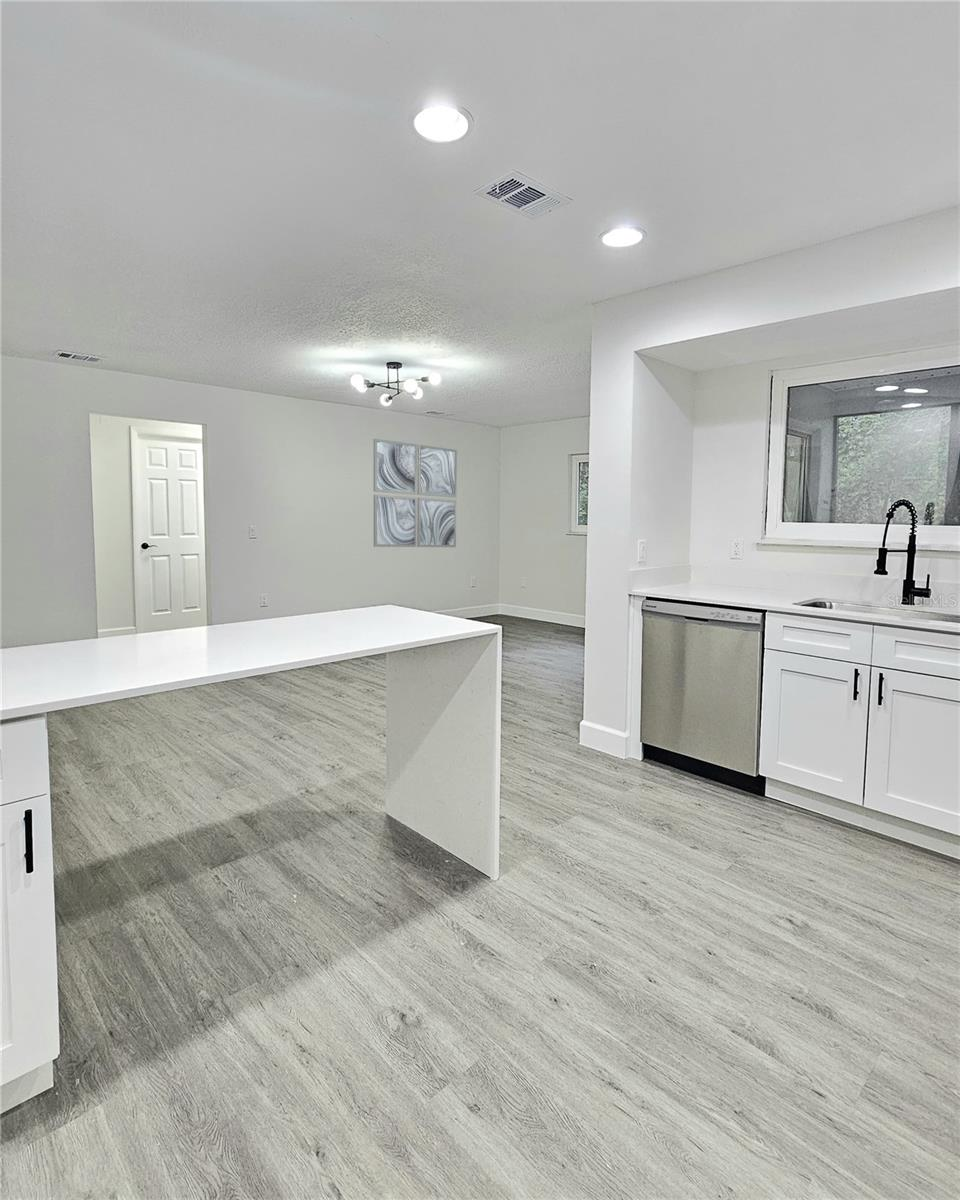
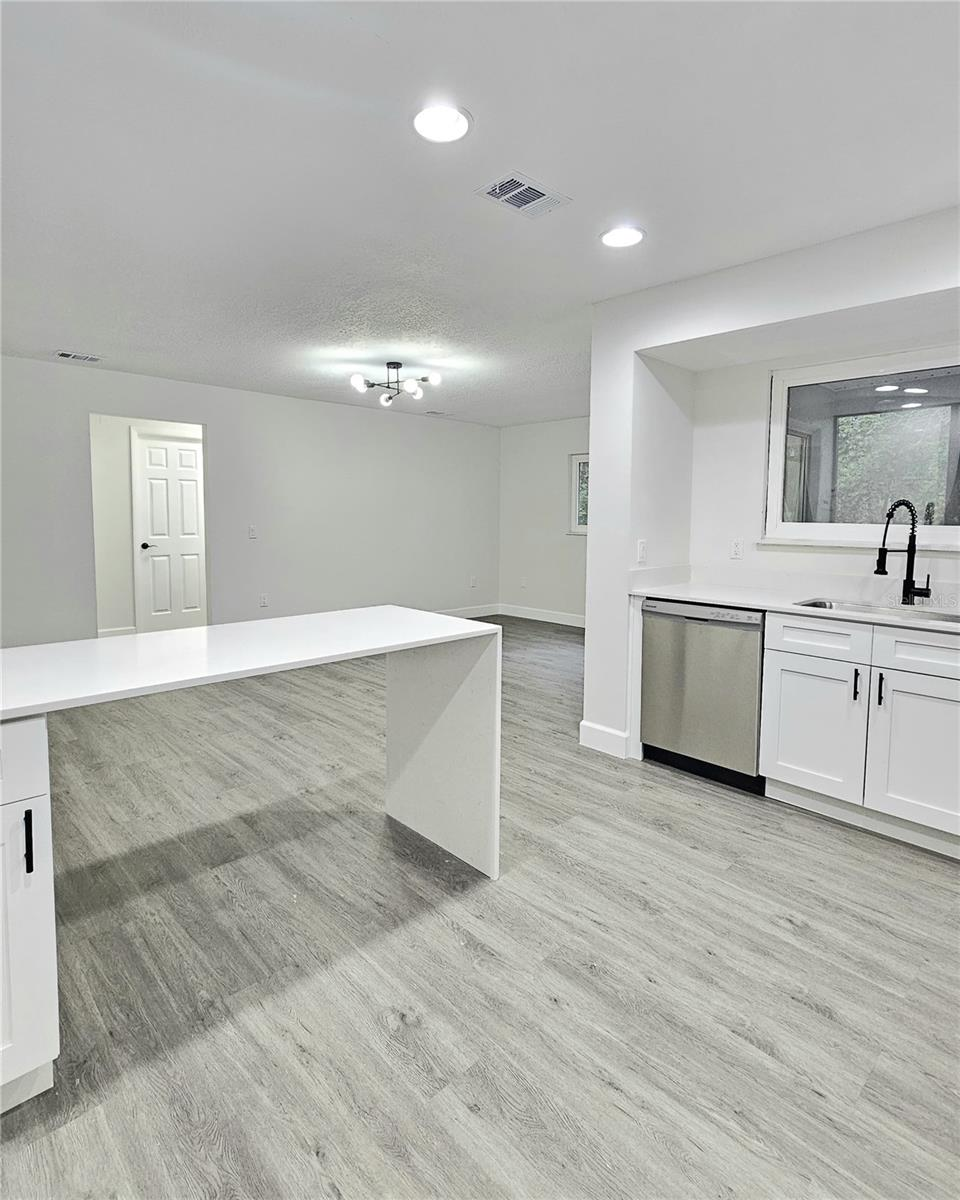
- wall art (416, 497)
